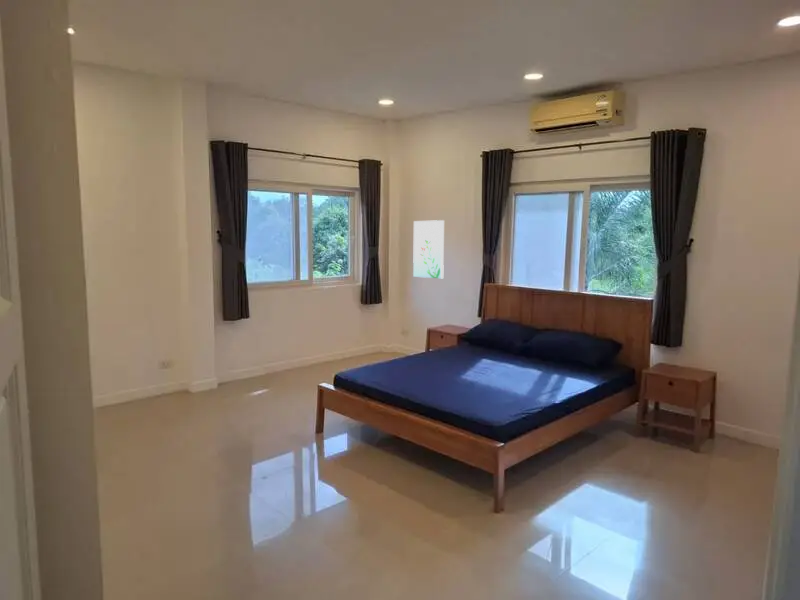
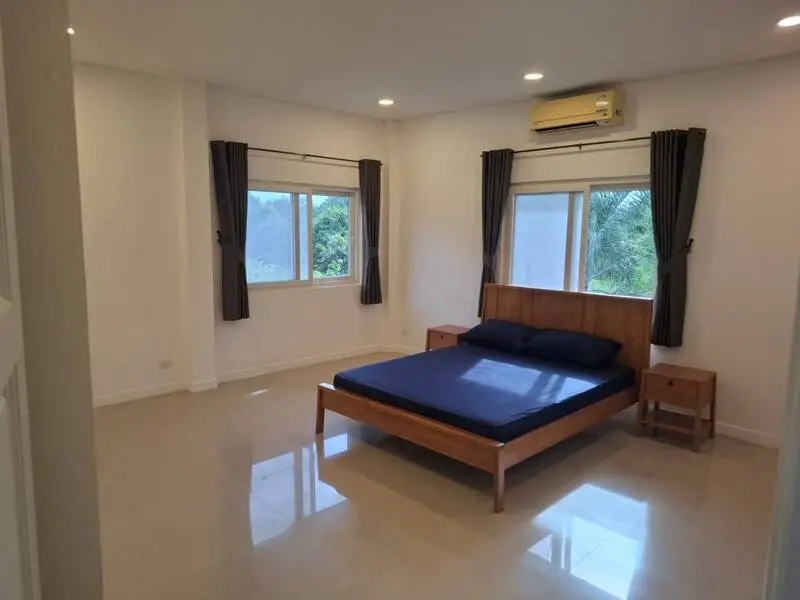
- wall art (428, 249)
